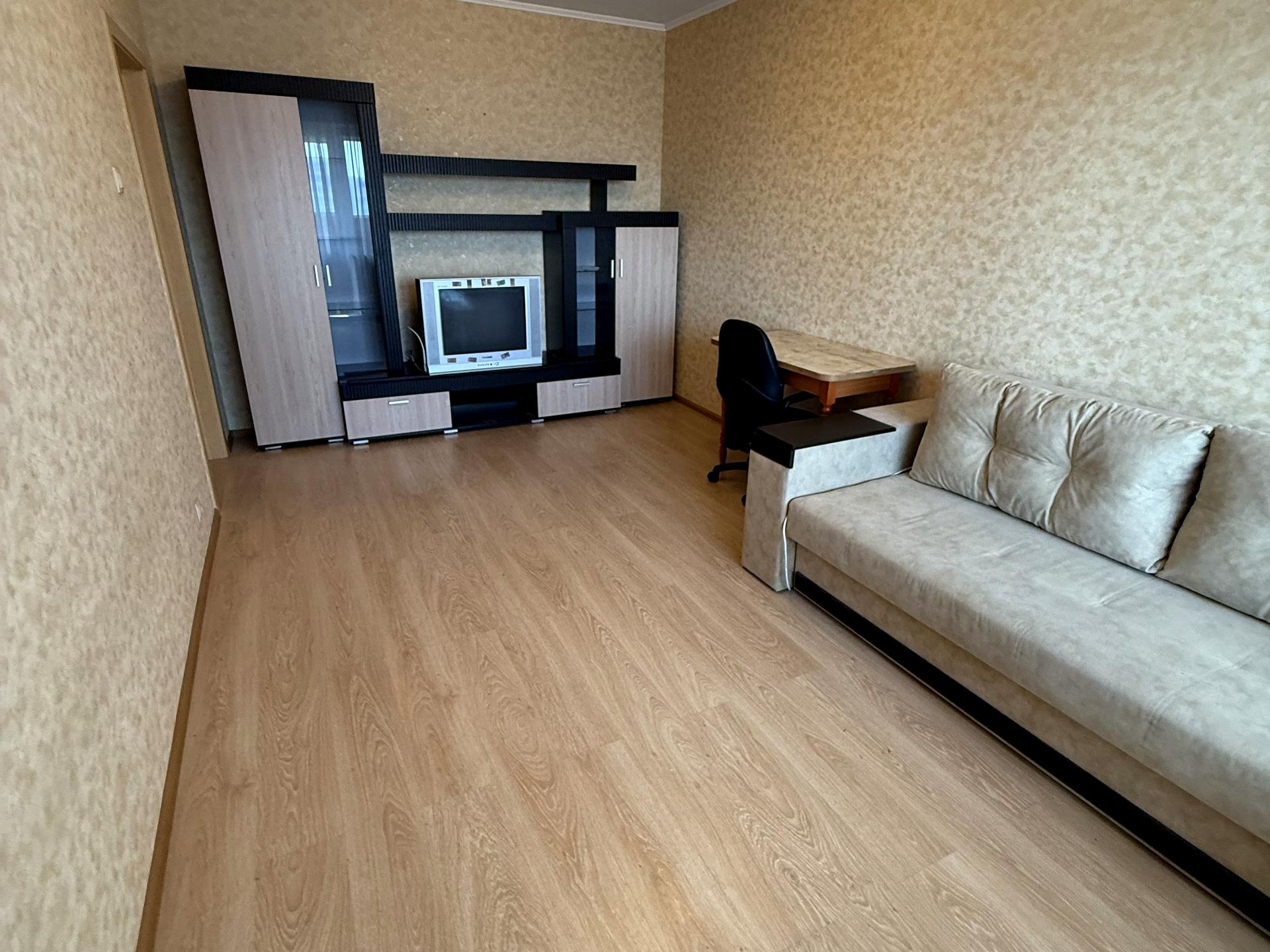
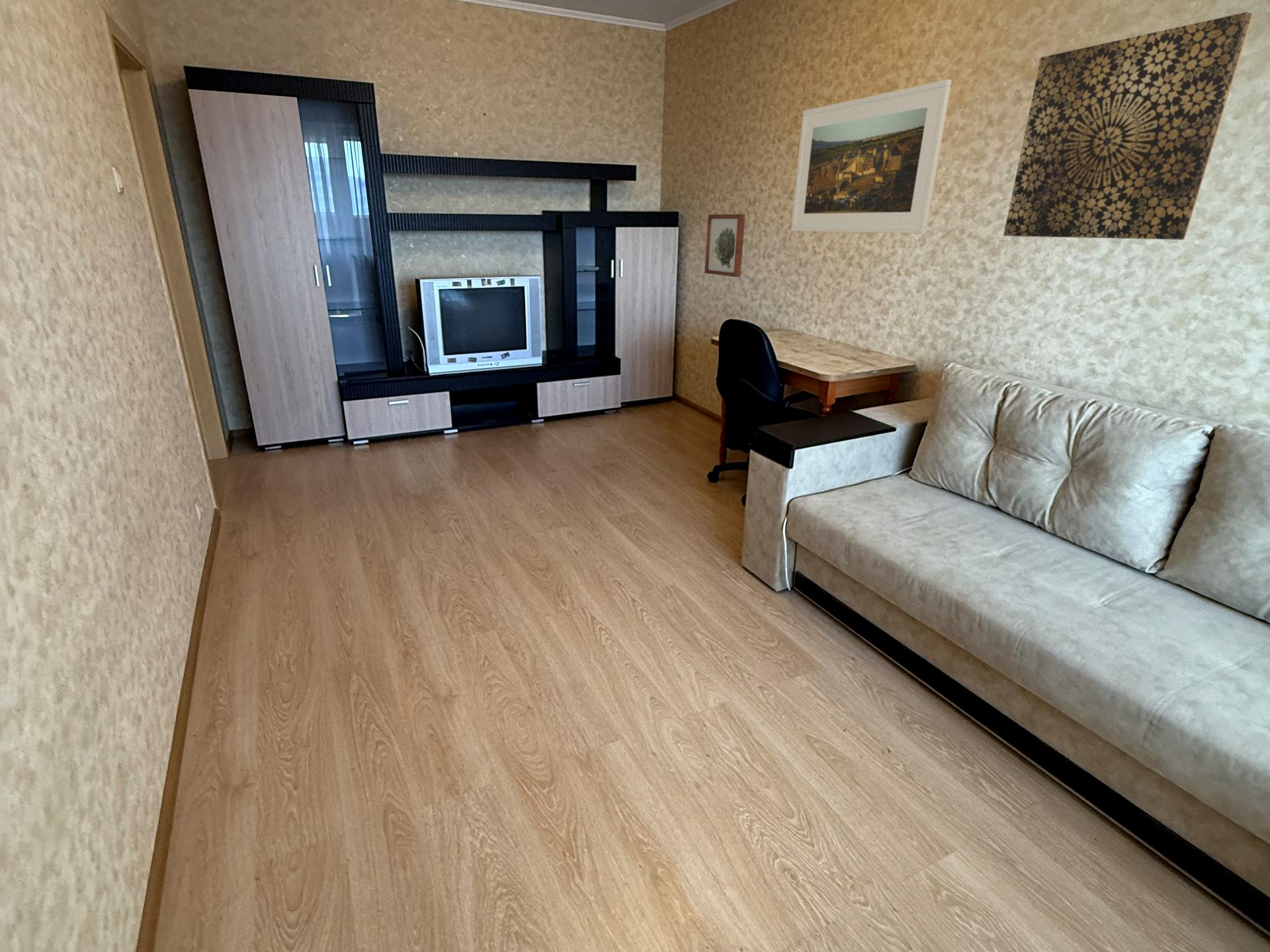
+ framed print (859, 167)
+ wall art (1108, 142)
+ wall art (724, 245)
